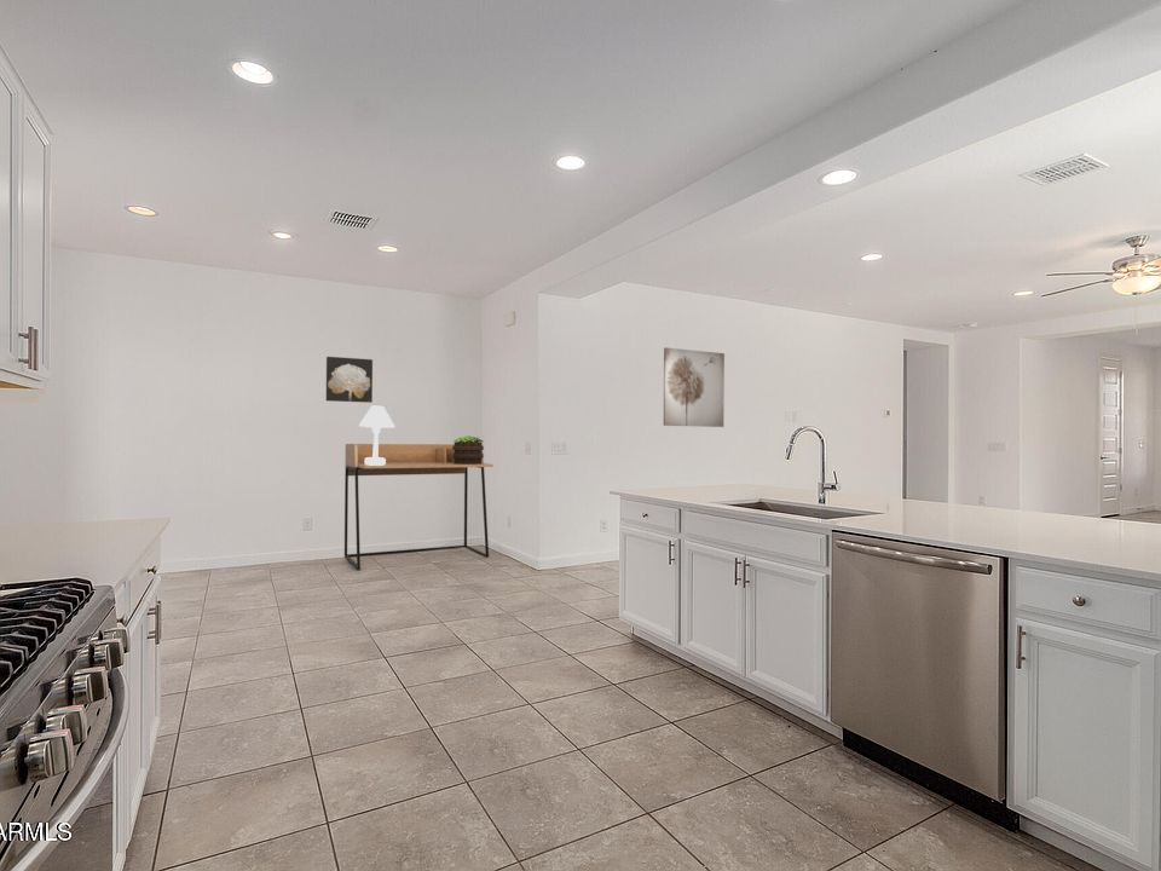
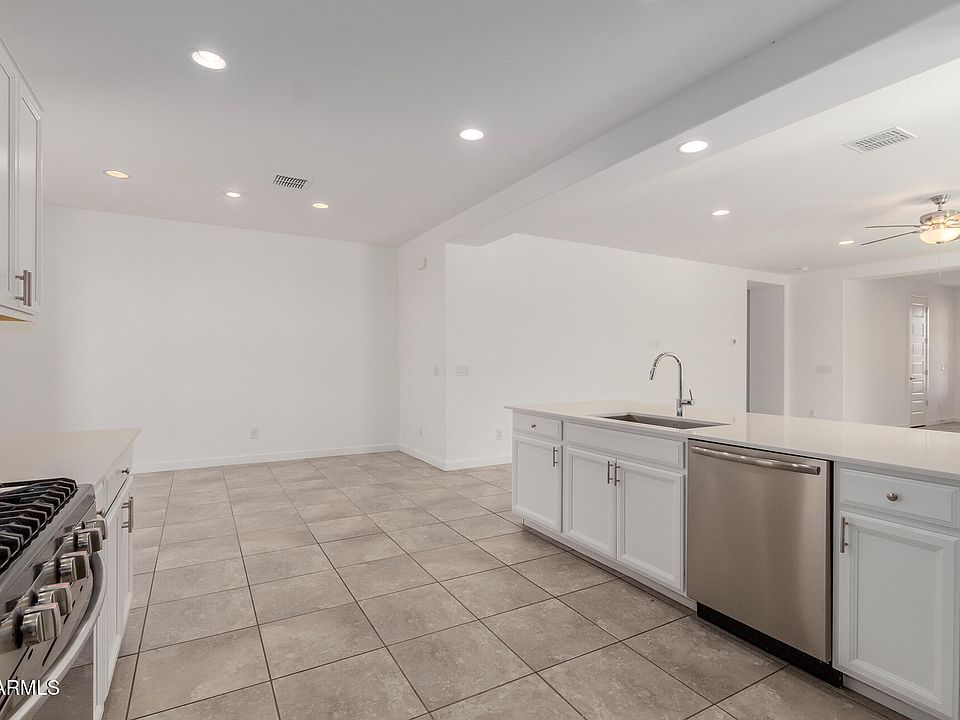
- desk (418, 473)
- wall art (350, 380)
- lamp (375, 436)
- wall art (694, 388)
- potted plant (468, 449)
